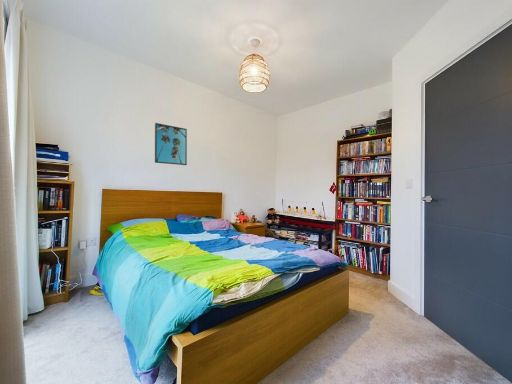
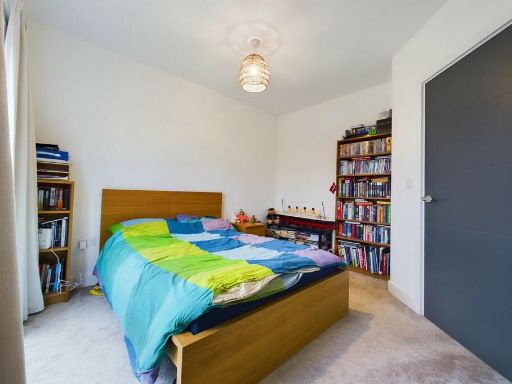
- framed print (171, 145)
